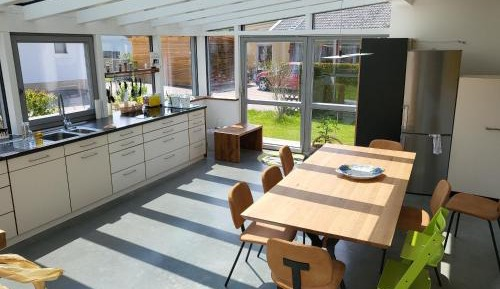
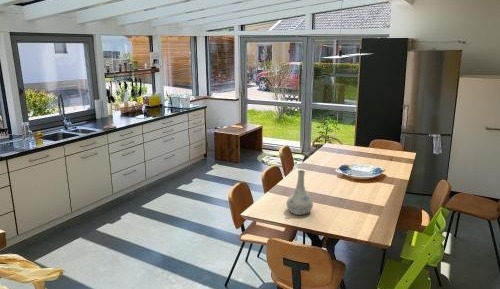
+ vase (299, 191)
